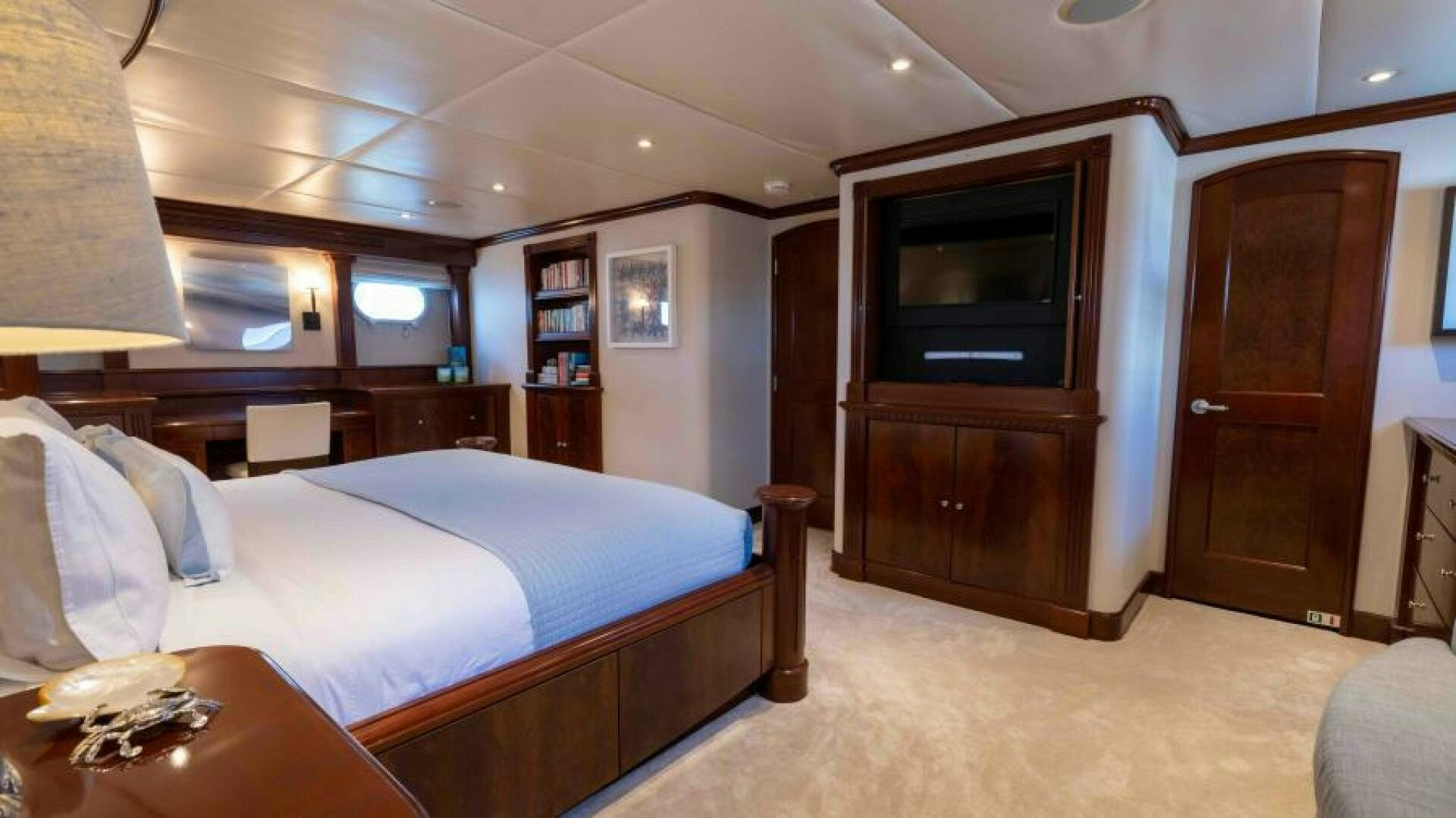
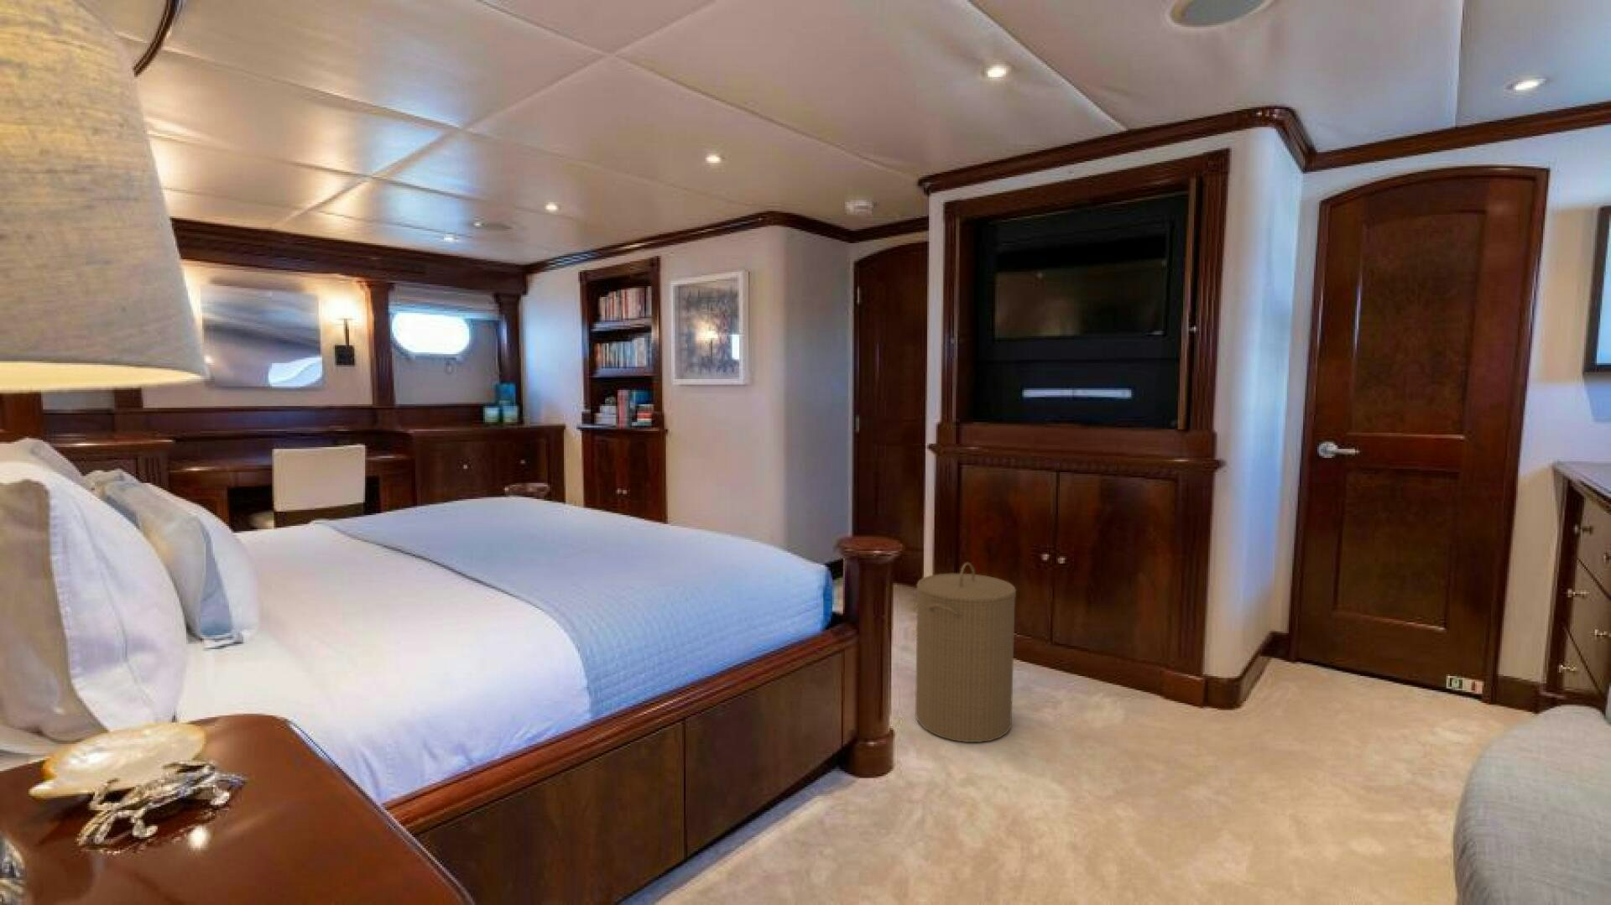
+ laundry hamper (964, 642)
